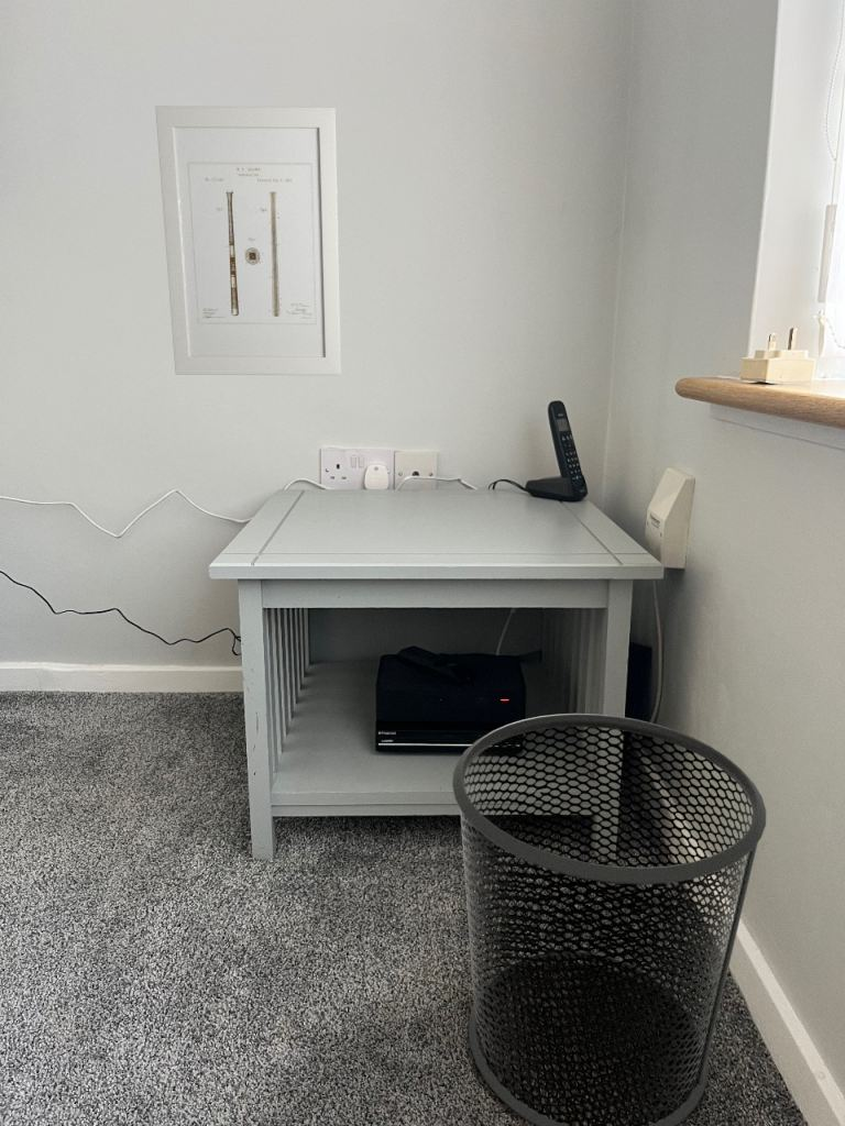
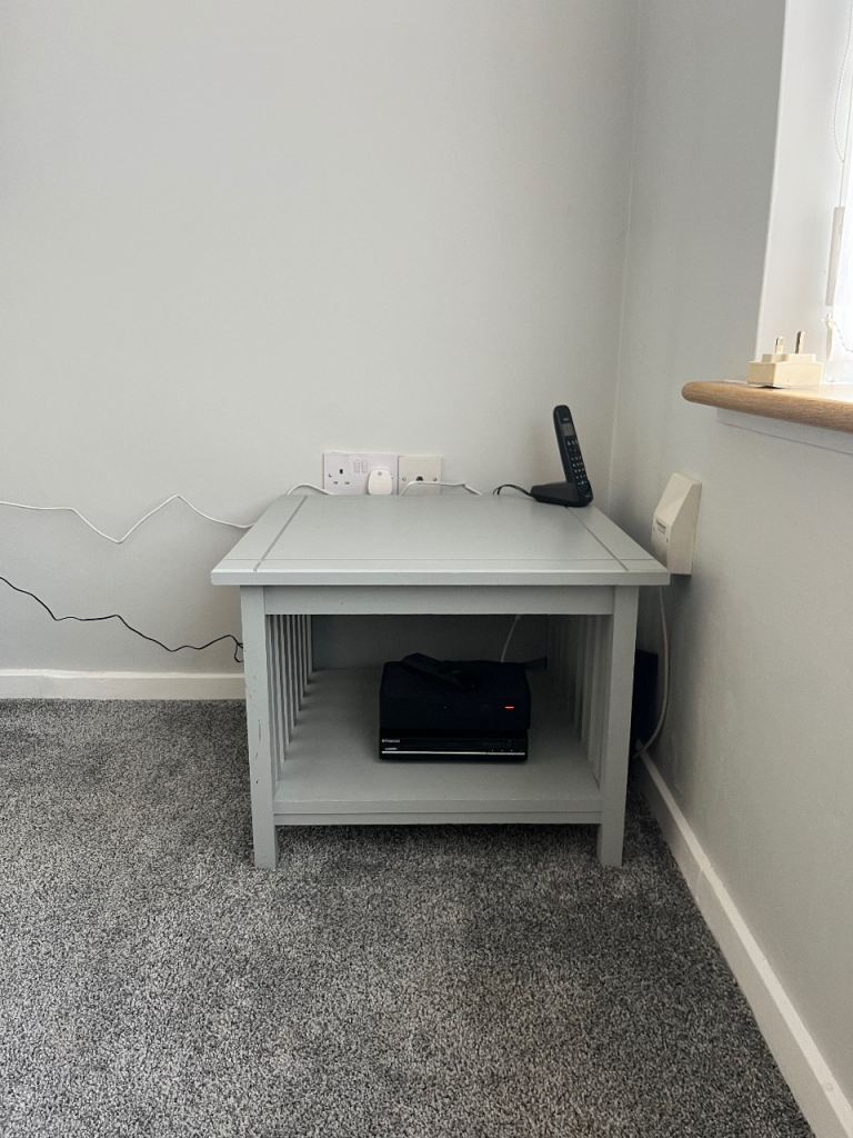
- wall art (252, 246)
- waste bin (593, 917)
